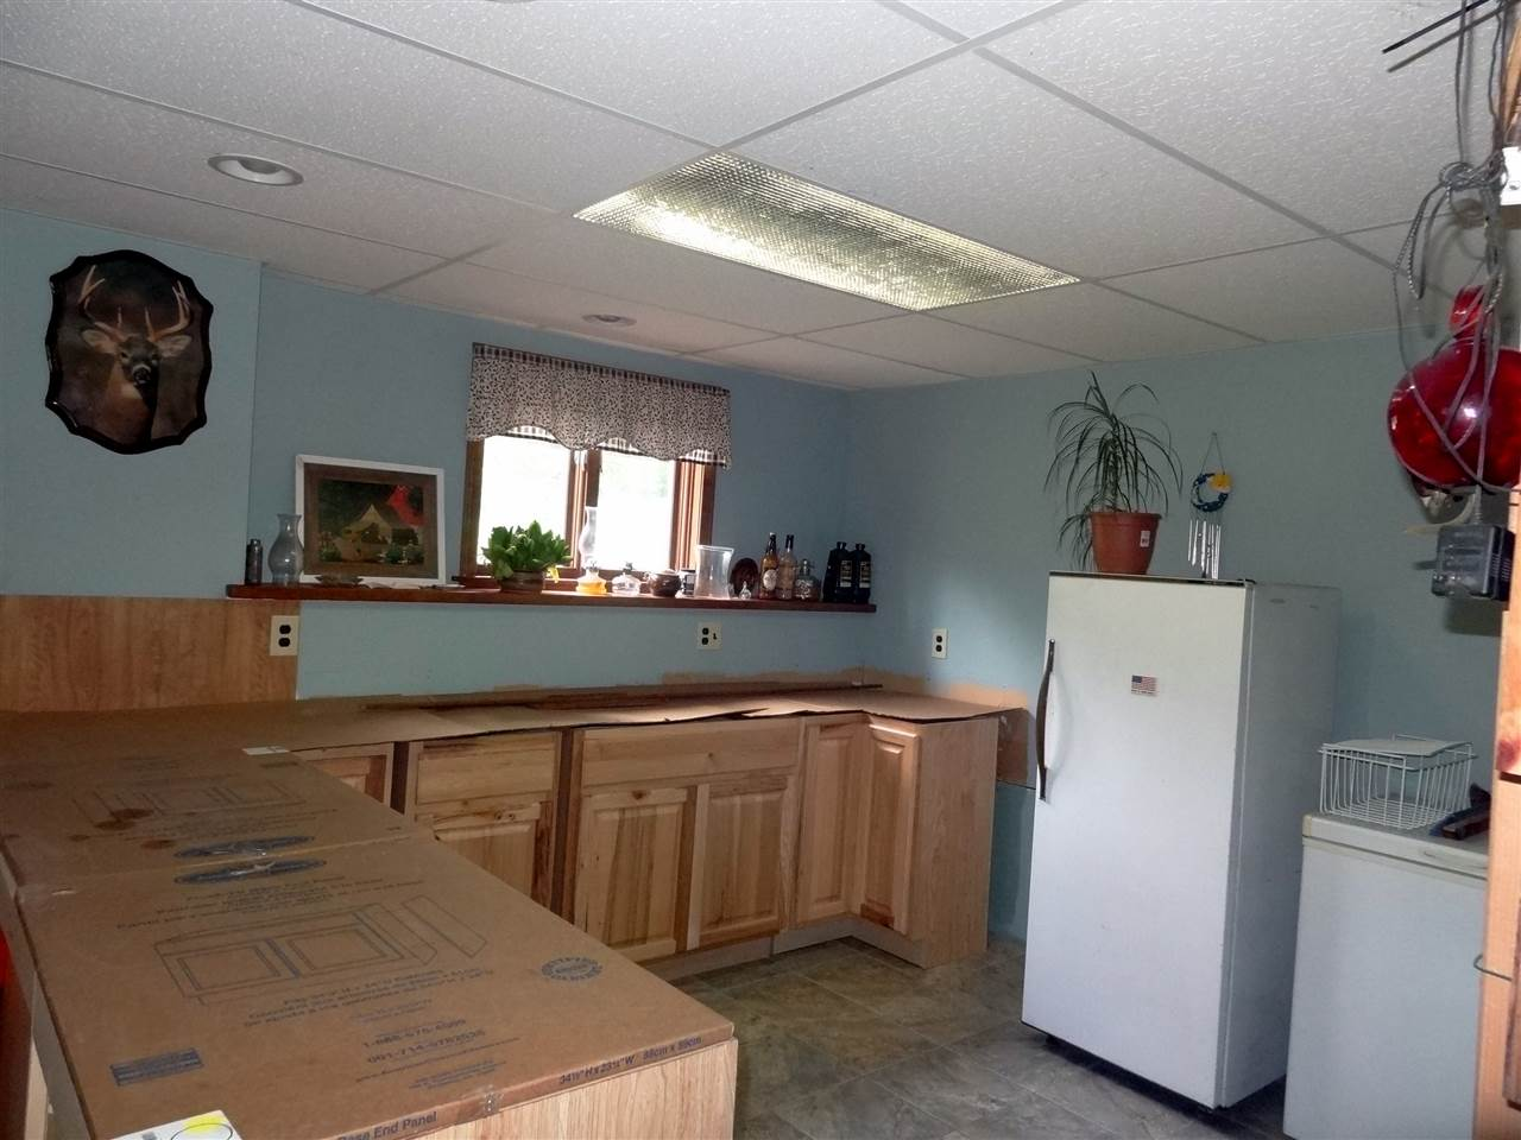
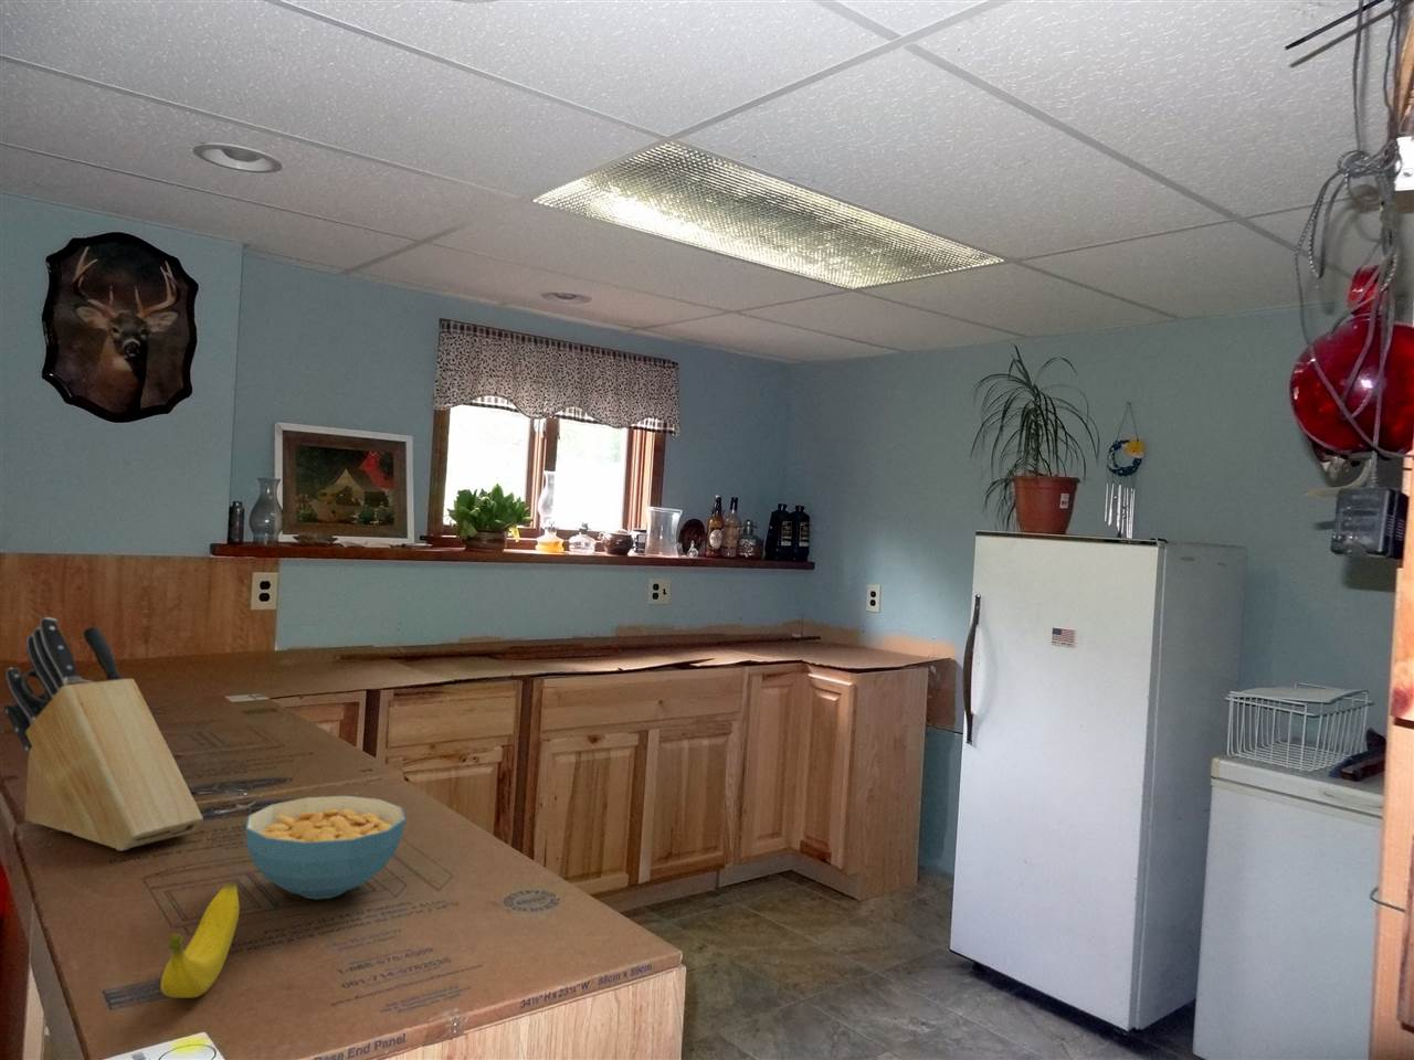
+ cereal bowl (325, 854)
+ banana (199, 941)
+ knife block (99, 724)
